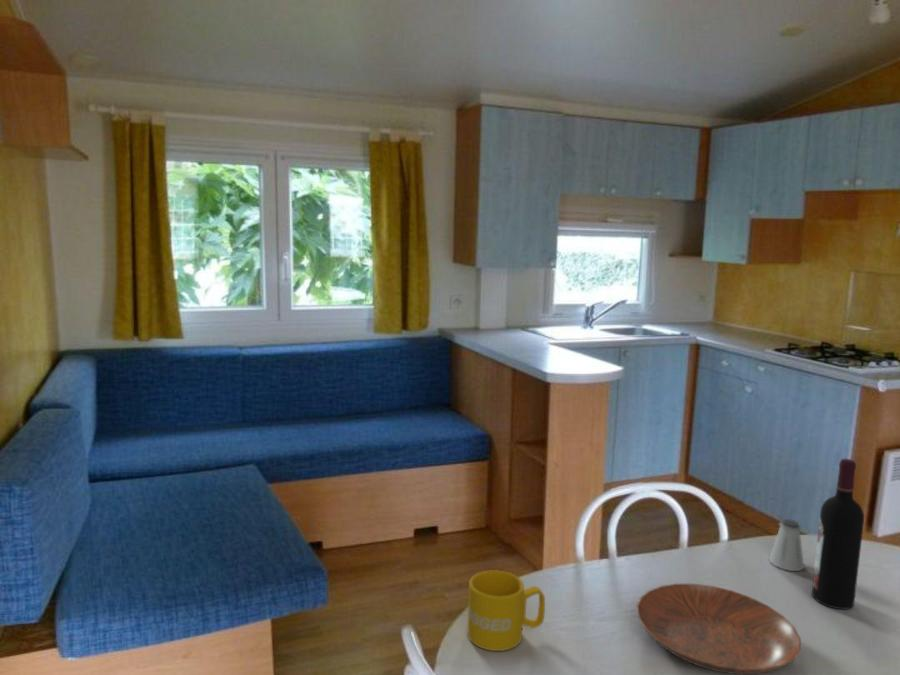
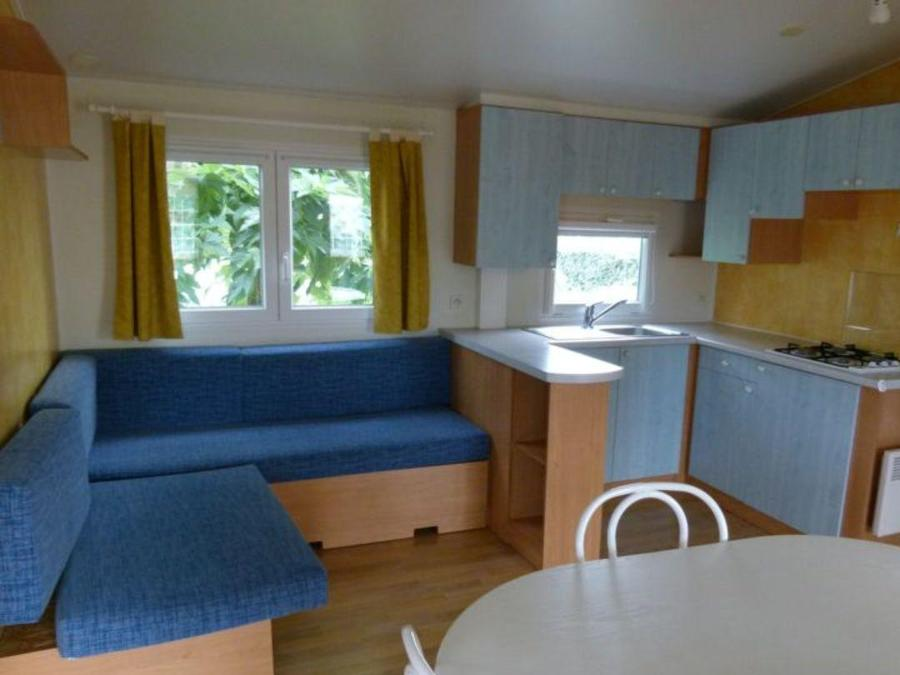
- wine bottle (840, 531)
- saltshaker (788, 542)
- bowl (714, 630)
- mug (506, 608)
